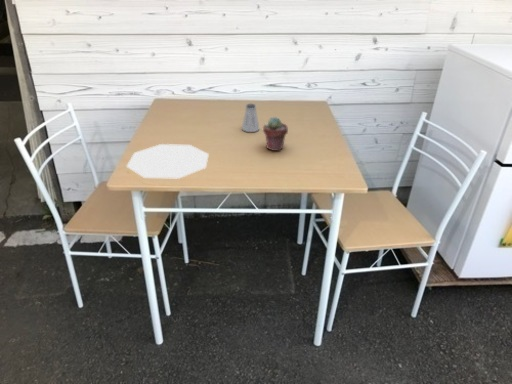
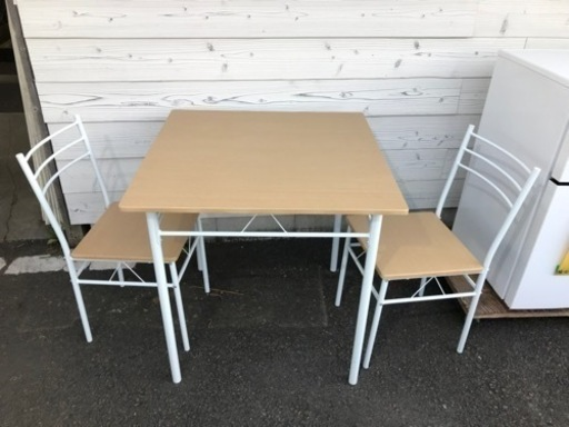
- plate (168, 158)
- saltshaker (250, 117)
- potted succulent (275, 132)
